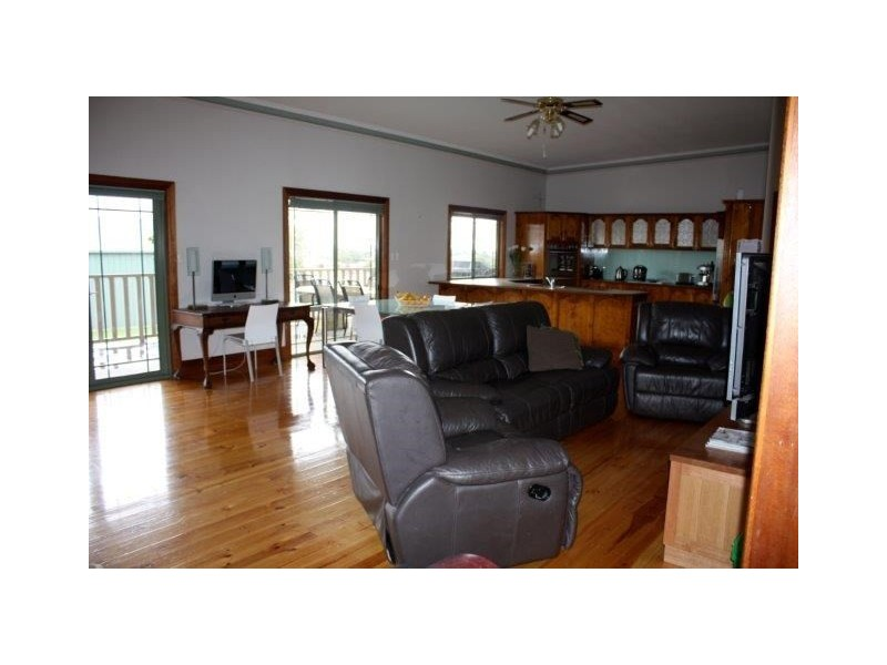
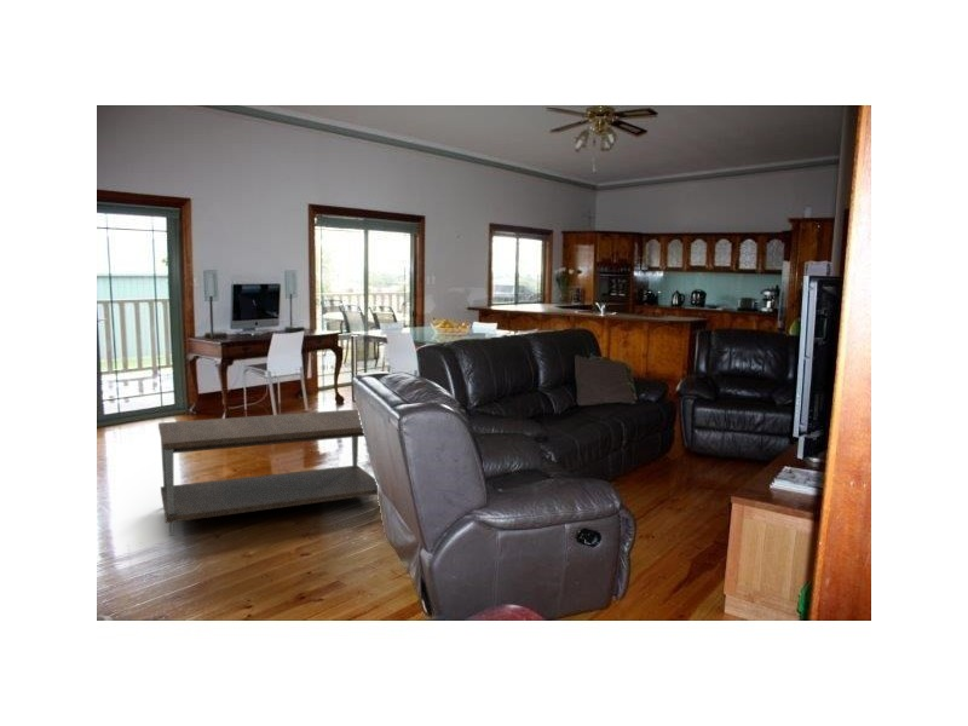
+ coffee table (273, 474)
